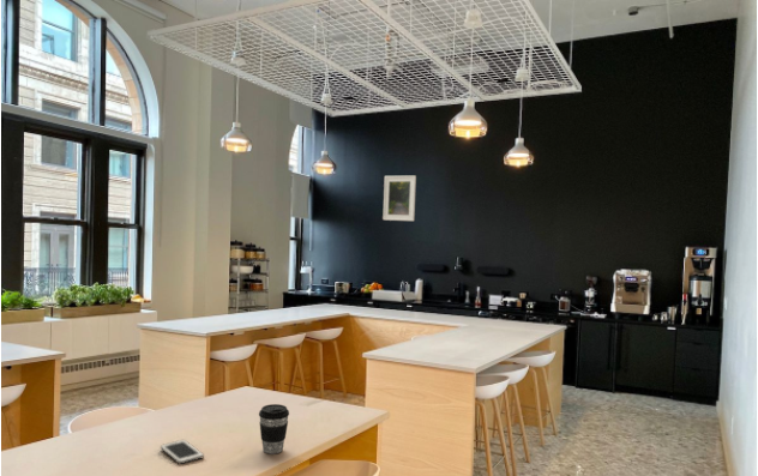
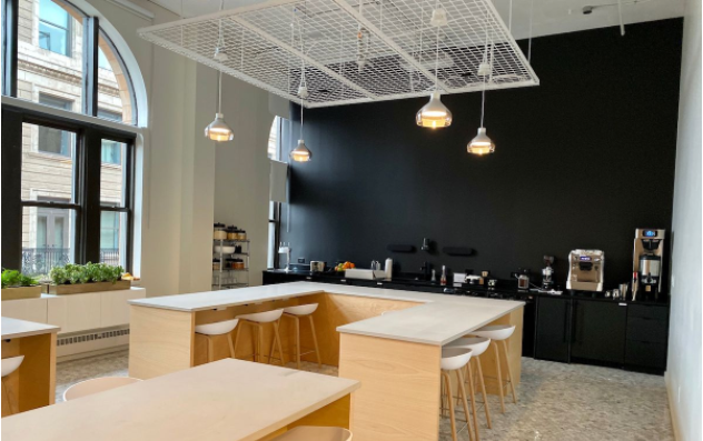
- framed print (398, 198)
- coffee cup (273, 428)
- cell phone (181, 451)
